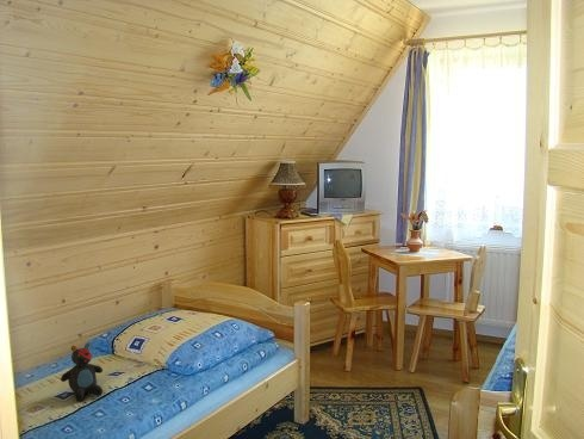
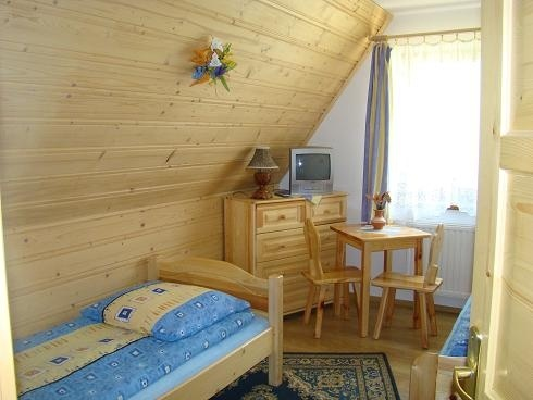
- teddy bear (83, 370)
